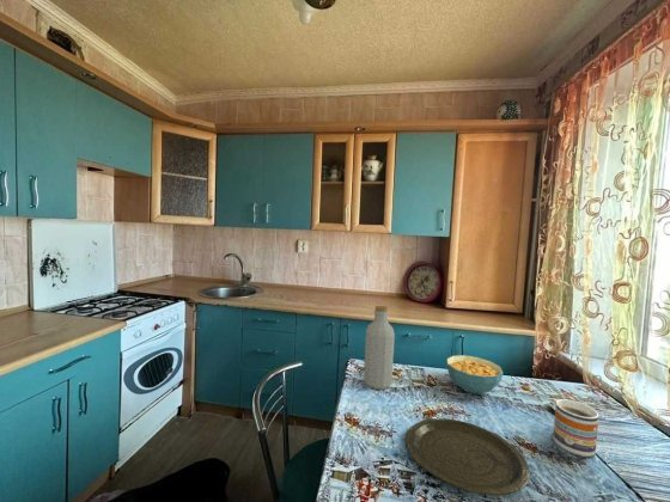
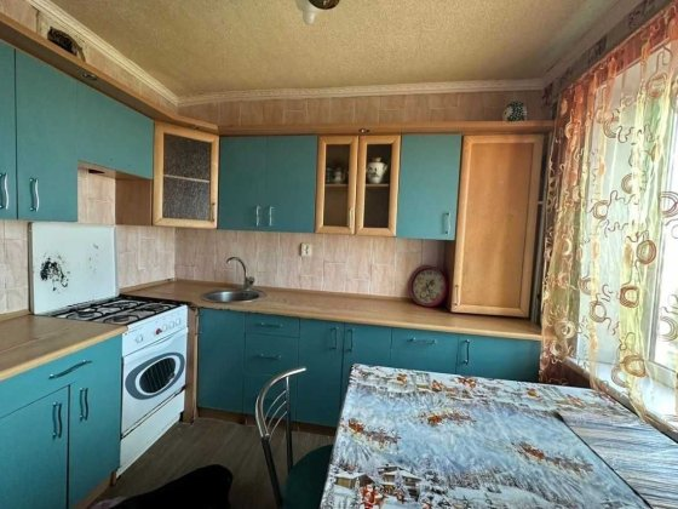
- plate (462, 452)
- bottle (379, 345)
- mug (574, 424)
- cereal bowl (473, 376)
